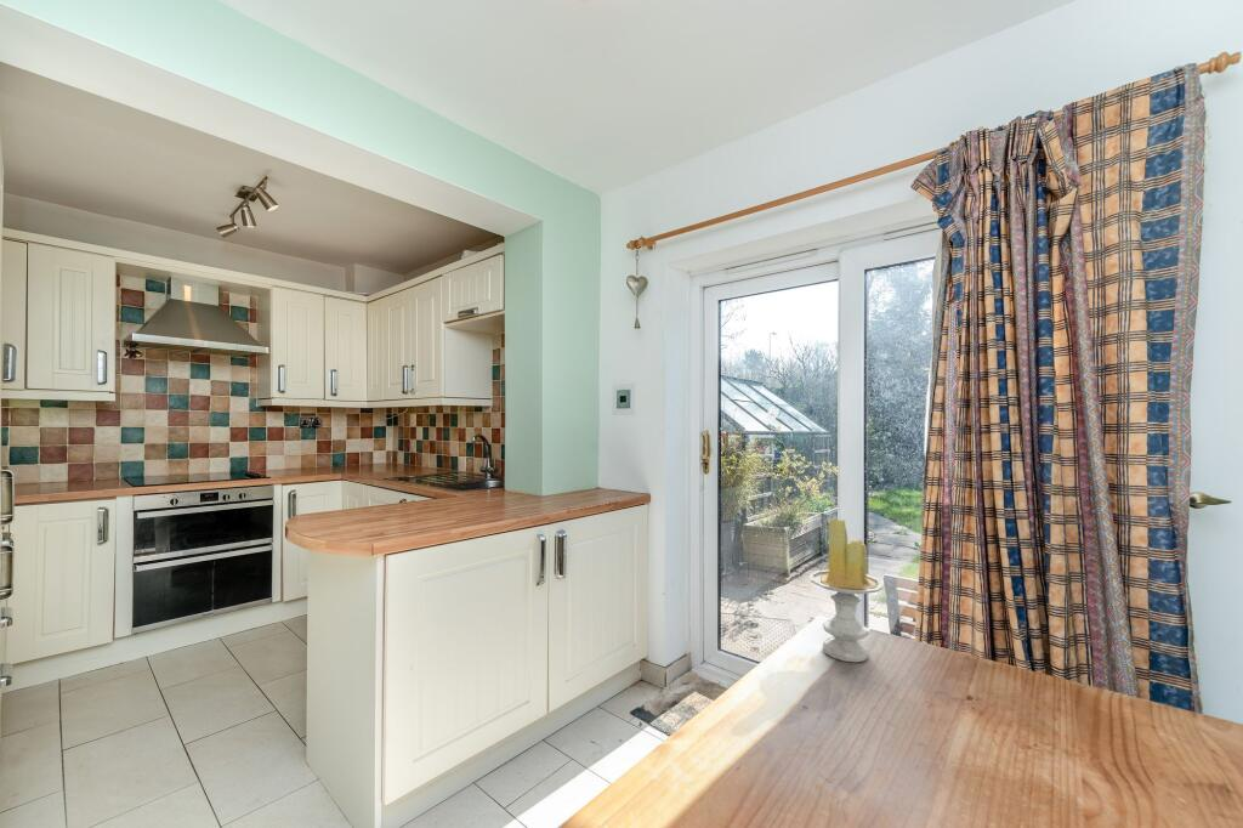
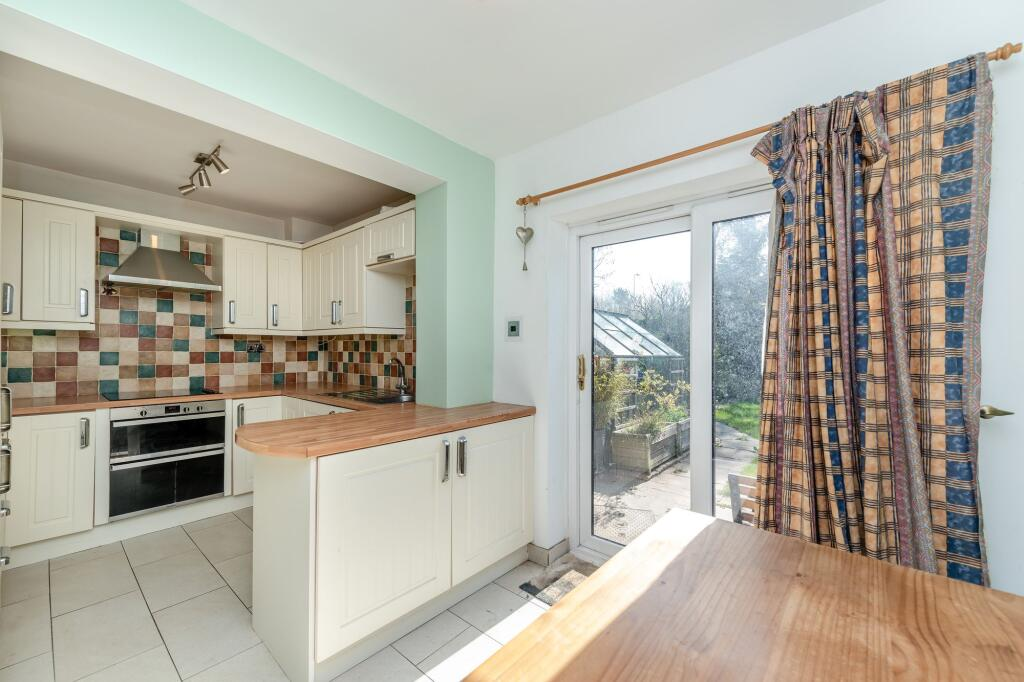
- candle (845, 584)
